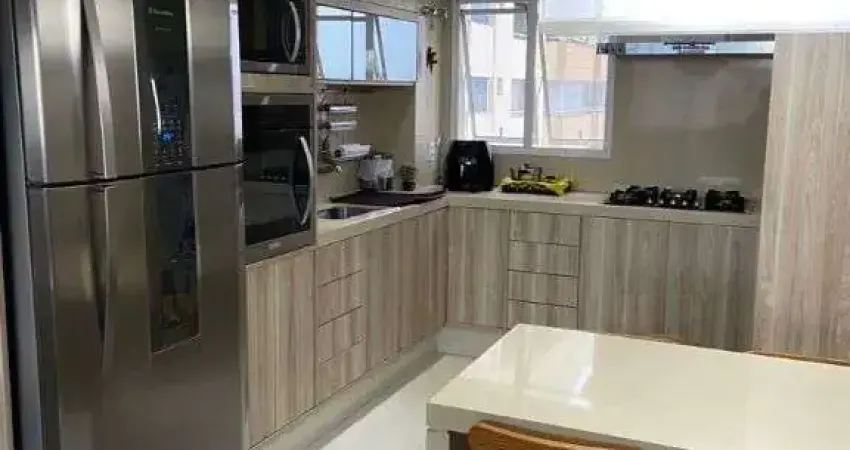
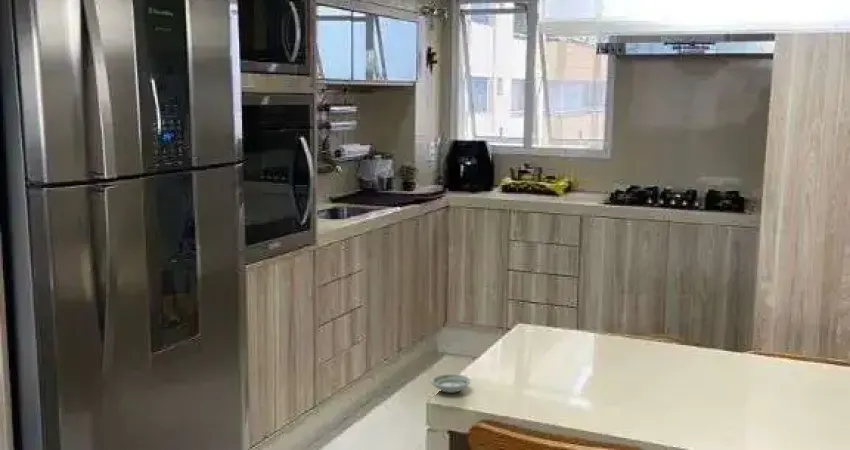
+ saucer (450, 384)
